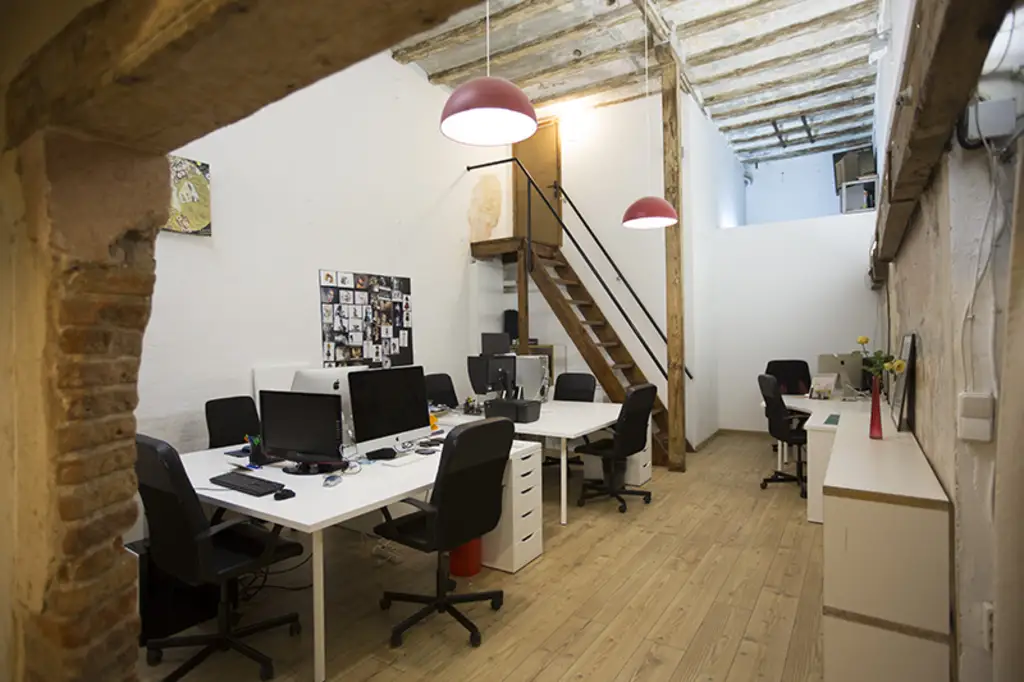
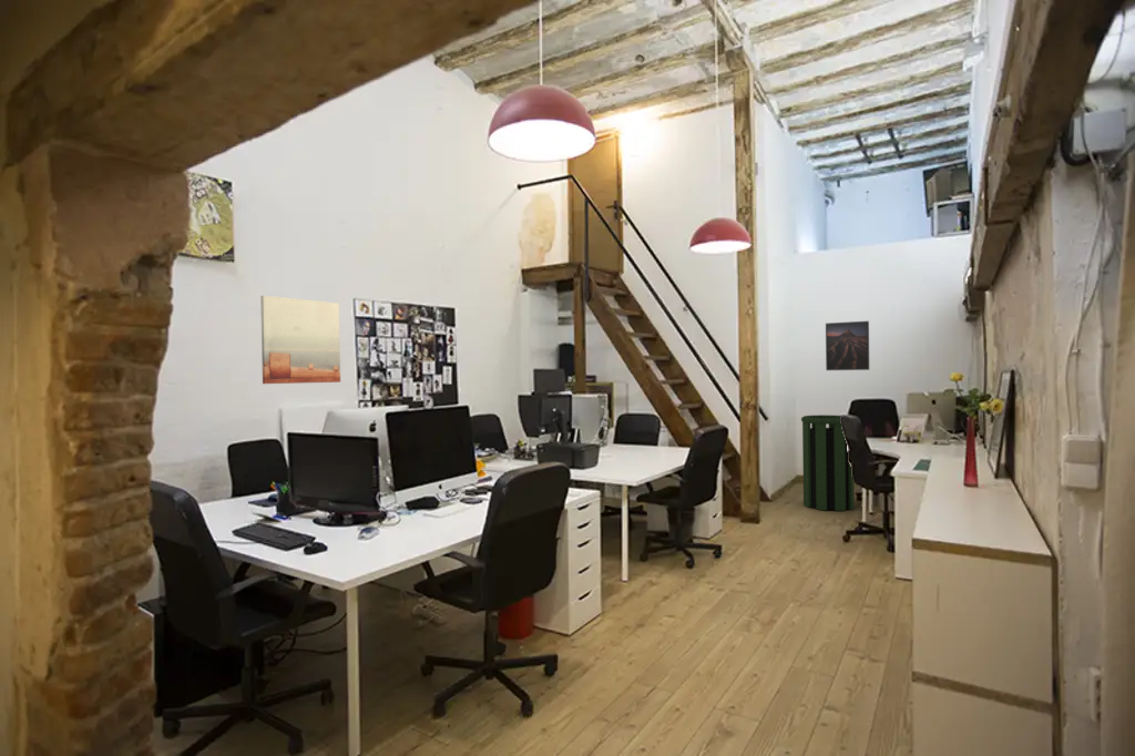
+ trash can (827, 461)
+ wall art (303, 340)
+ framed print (847, 346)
